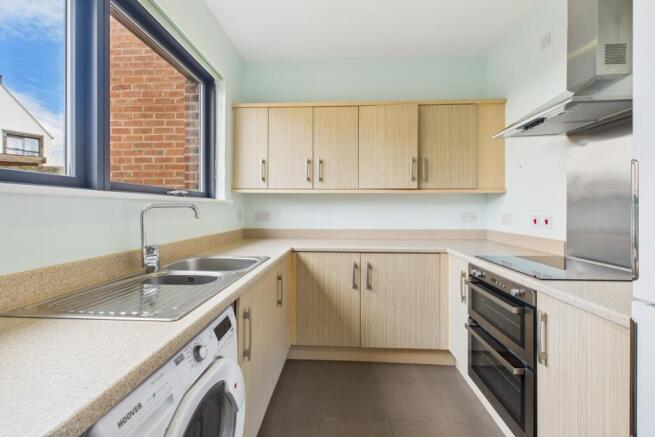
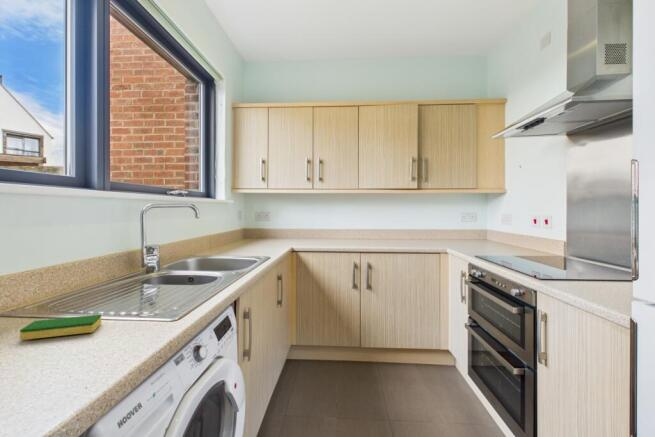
+ dish sponge (63, 326)
